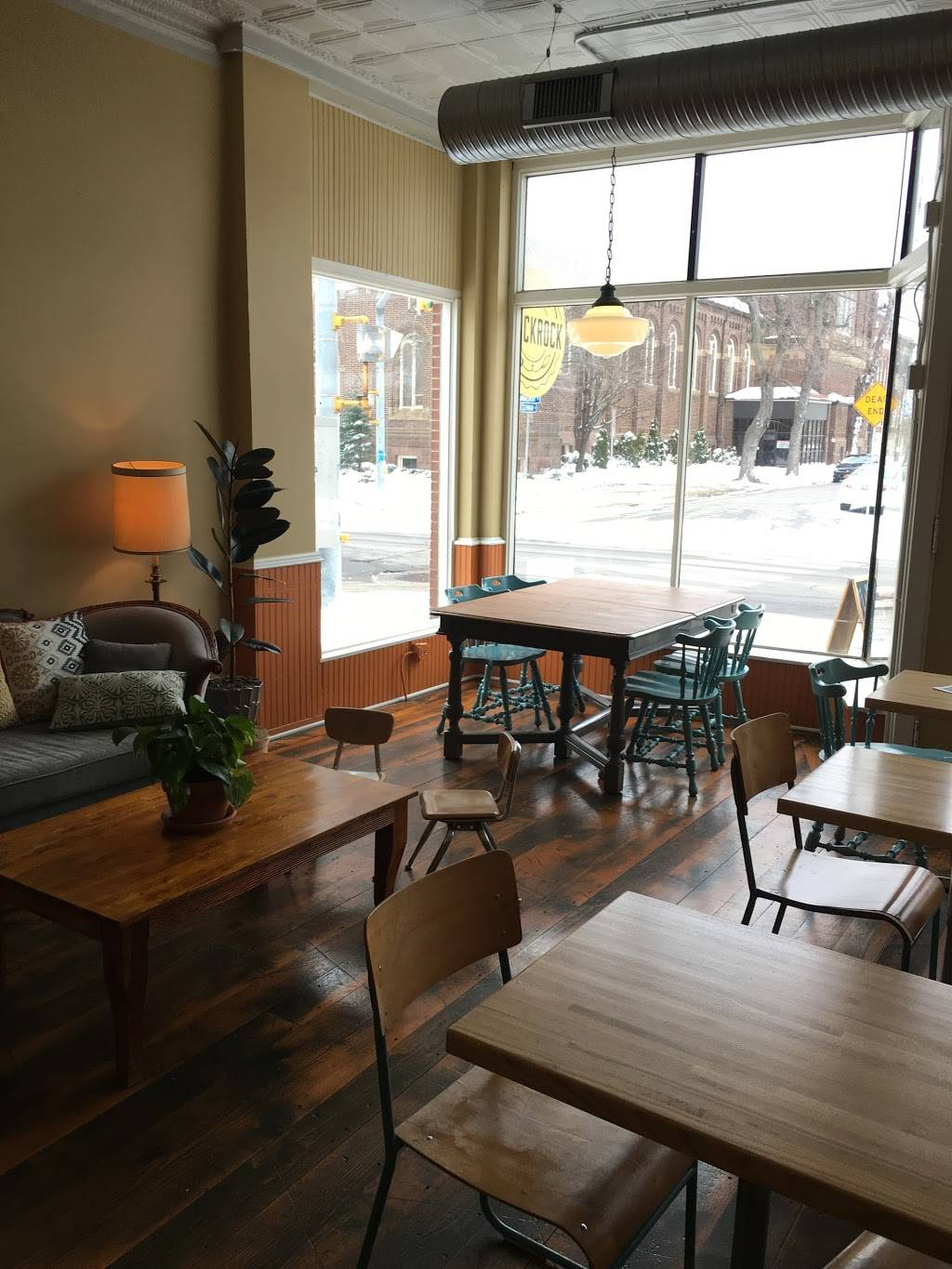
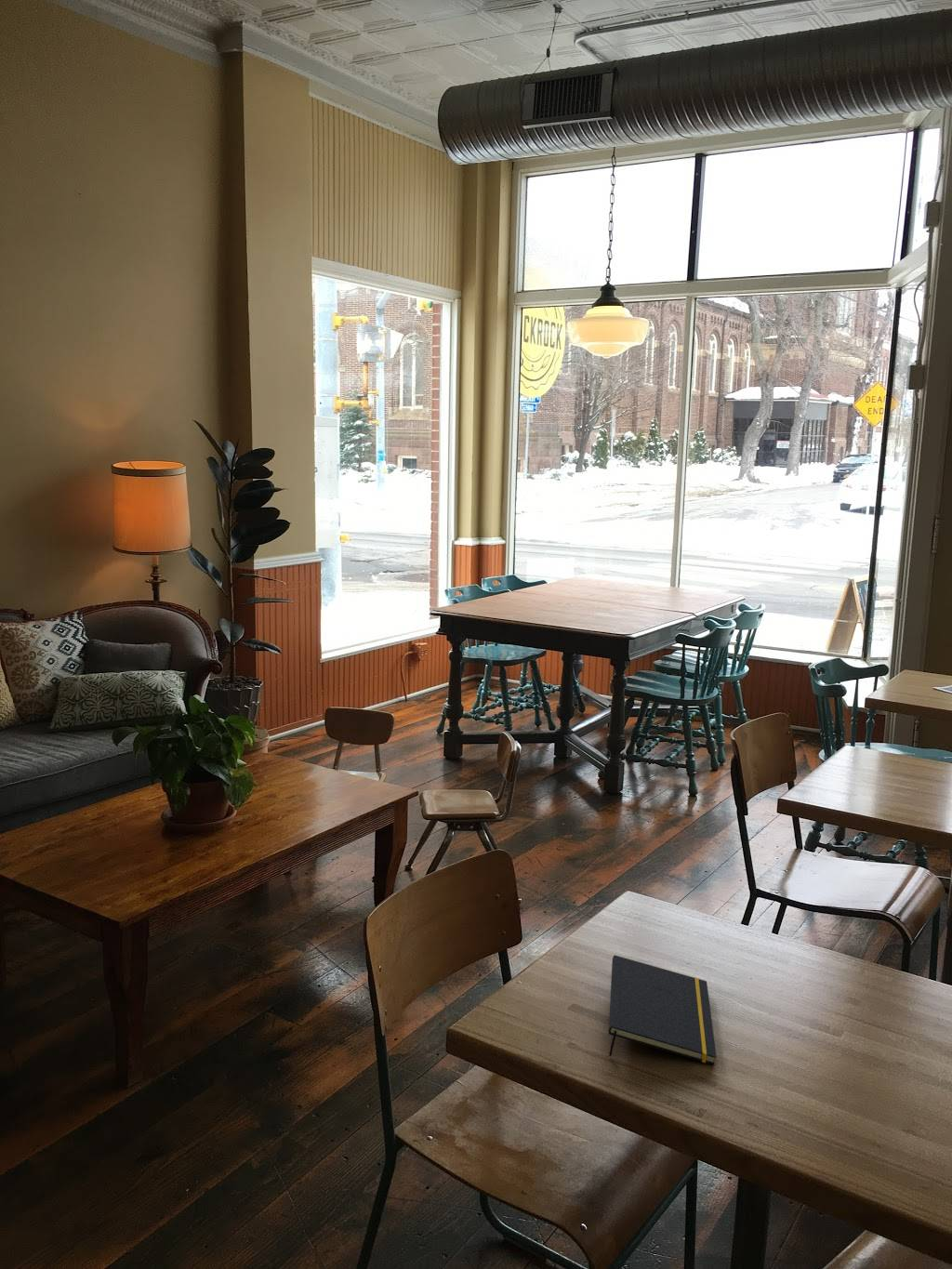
+ notepad (660, 1006)
